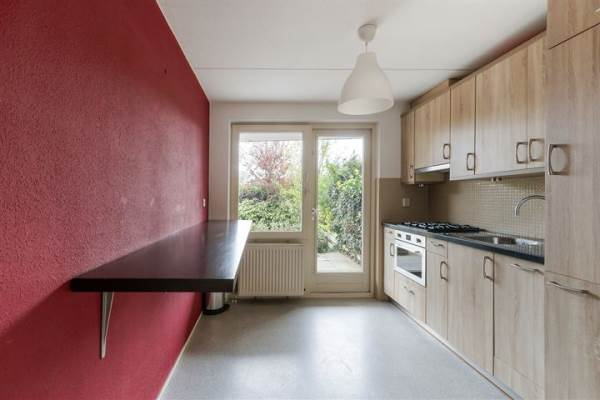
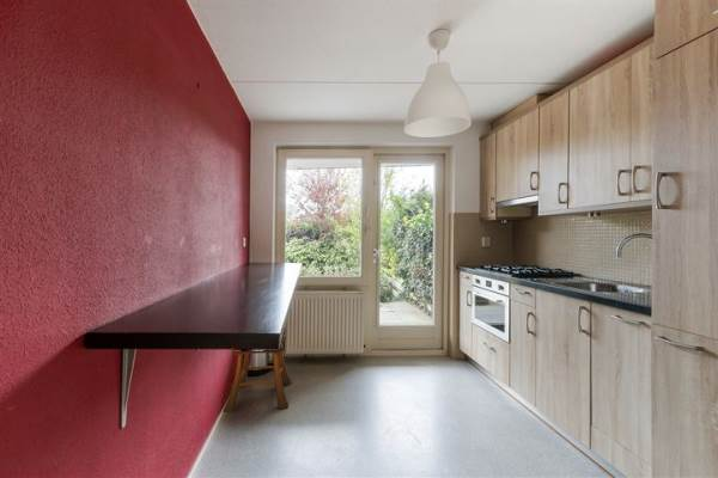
+ stool (260, 367)
